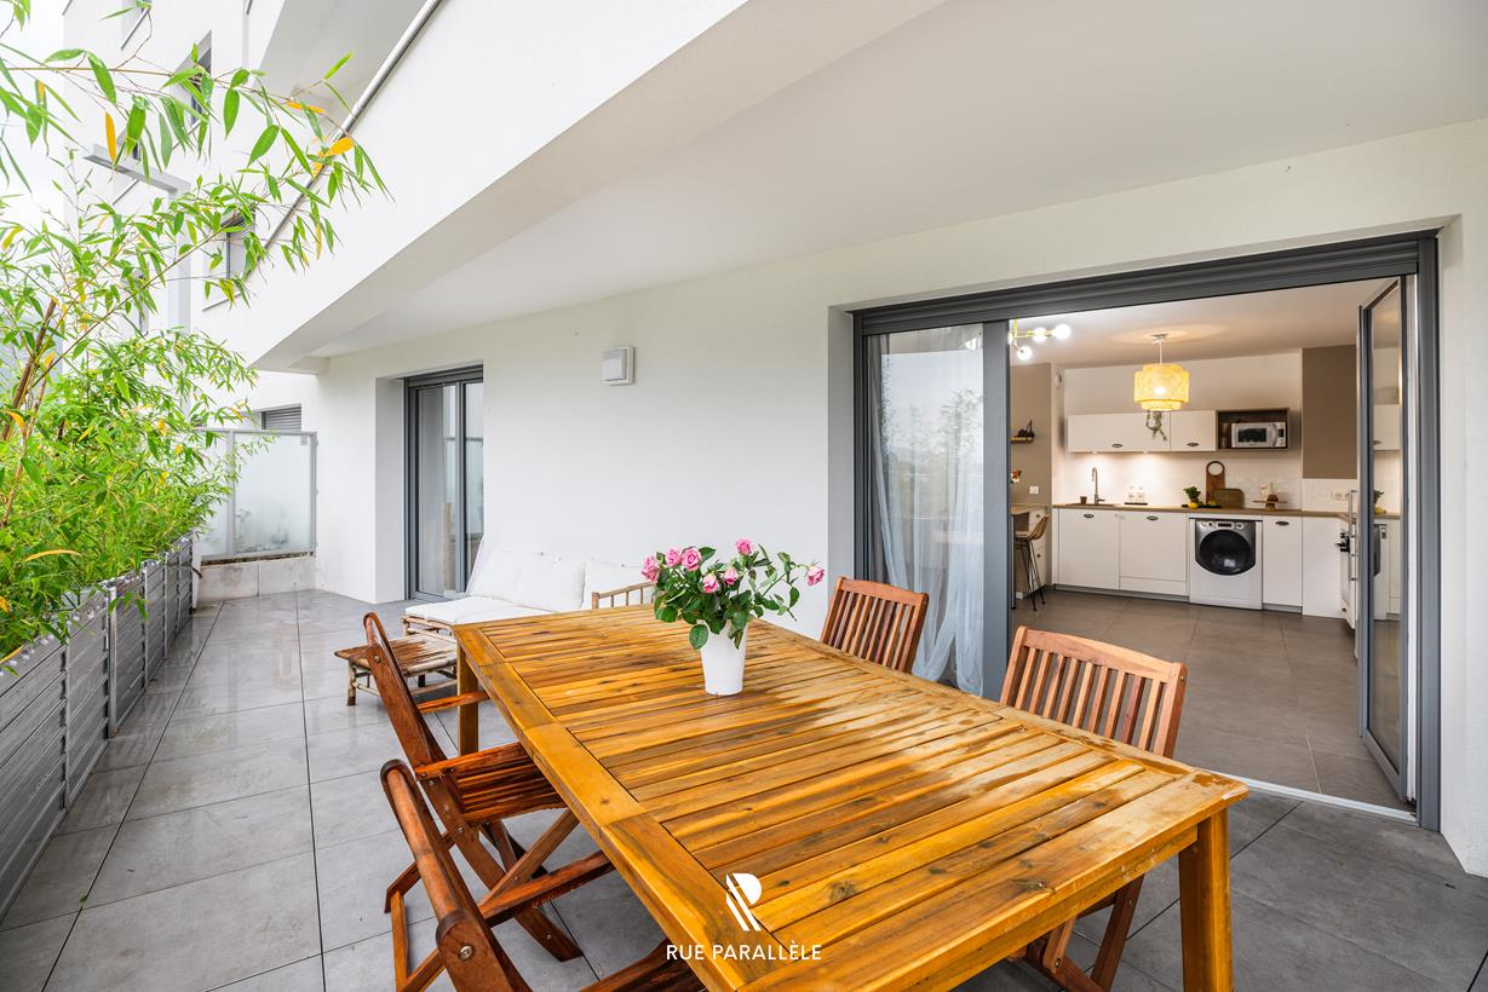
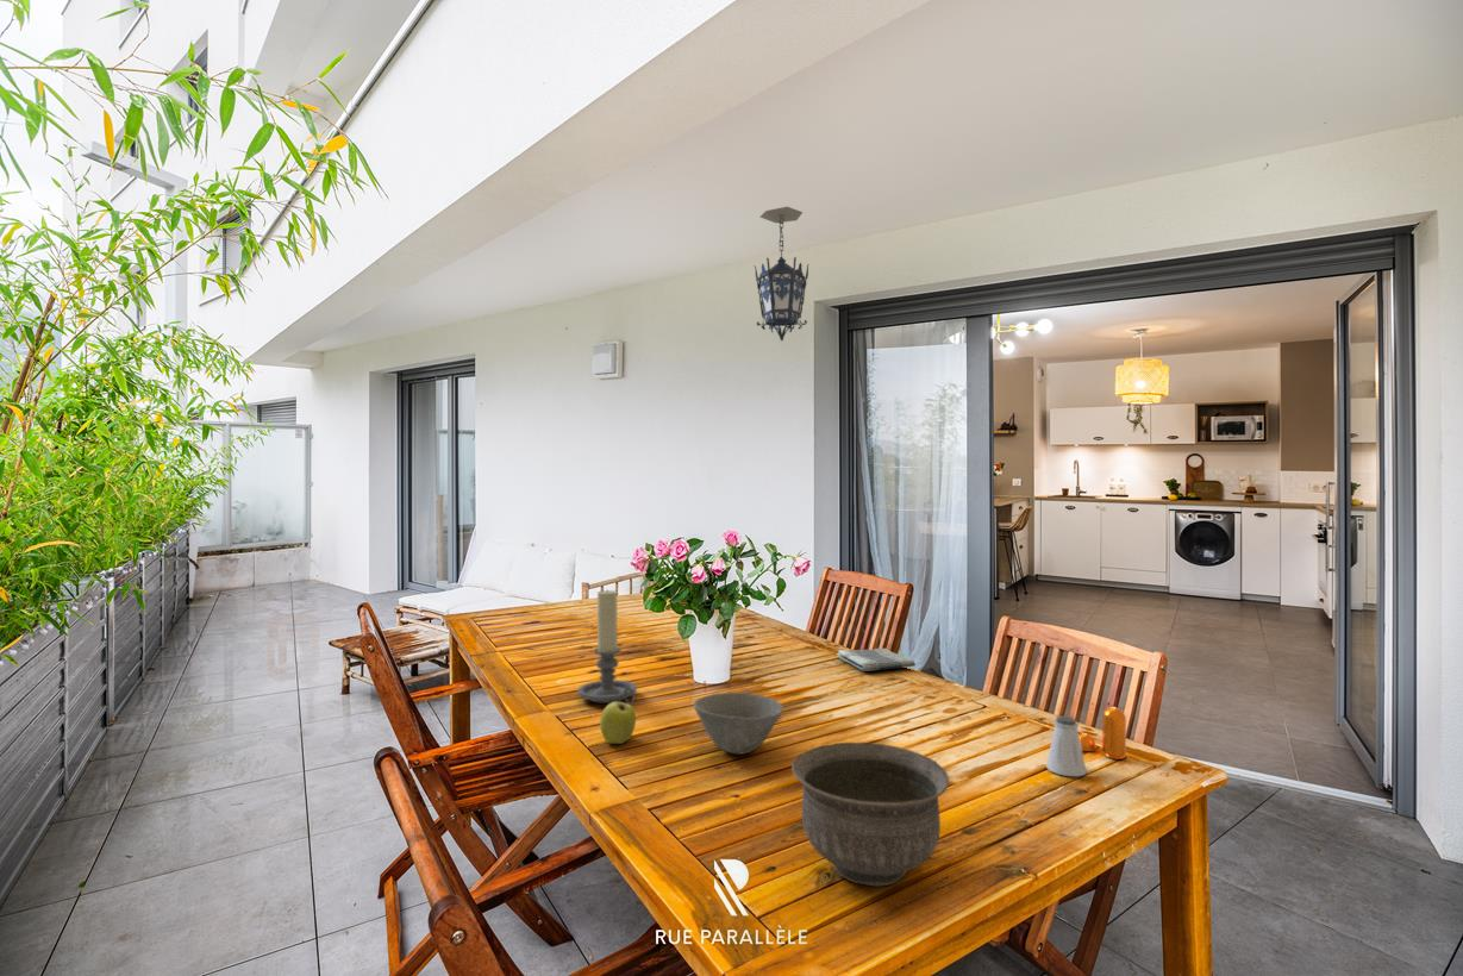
+ dish towel (874, 657)
+ candle holder (611, 644)
+ hanging lantern (781, 277)
+ saltshaker (1065, 743)
+ apple (618, 719)
+ bowl (738, 725)
+ pepper shaker (1102, 727)
+ bowl (869, 817)
